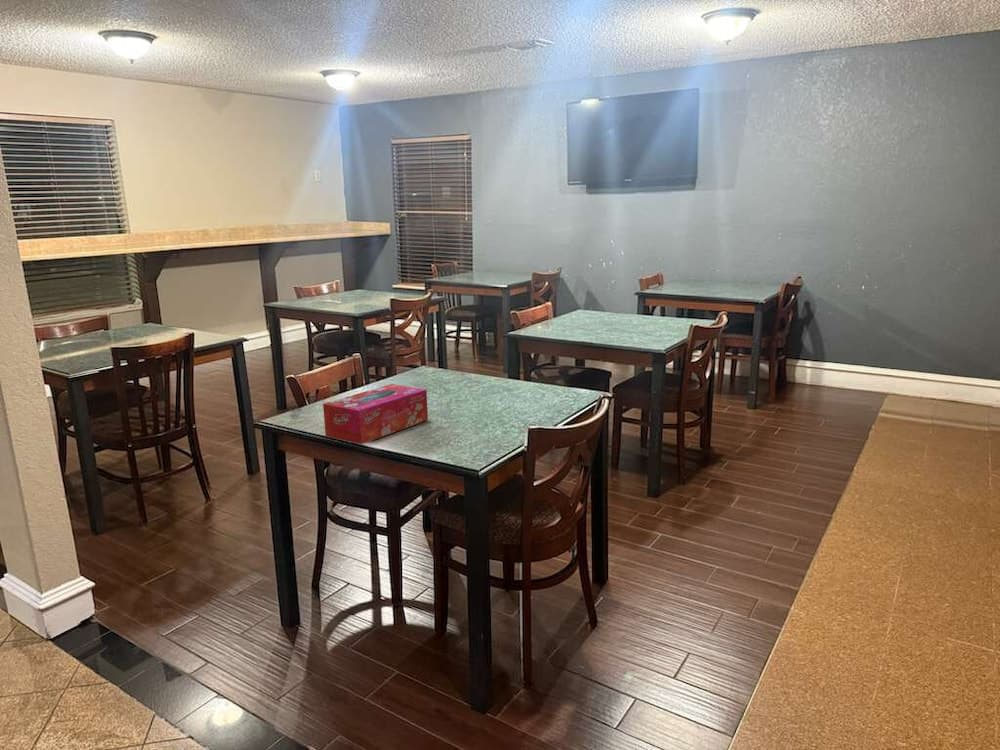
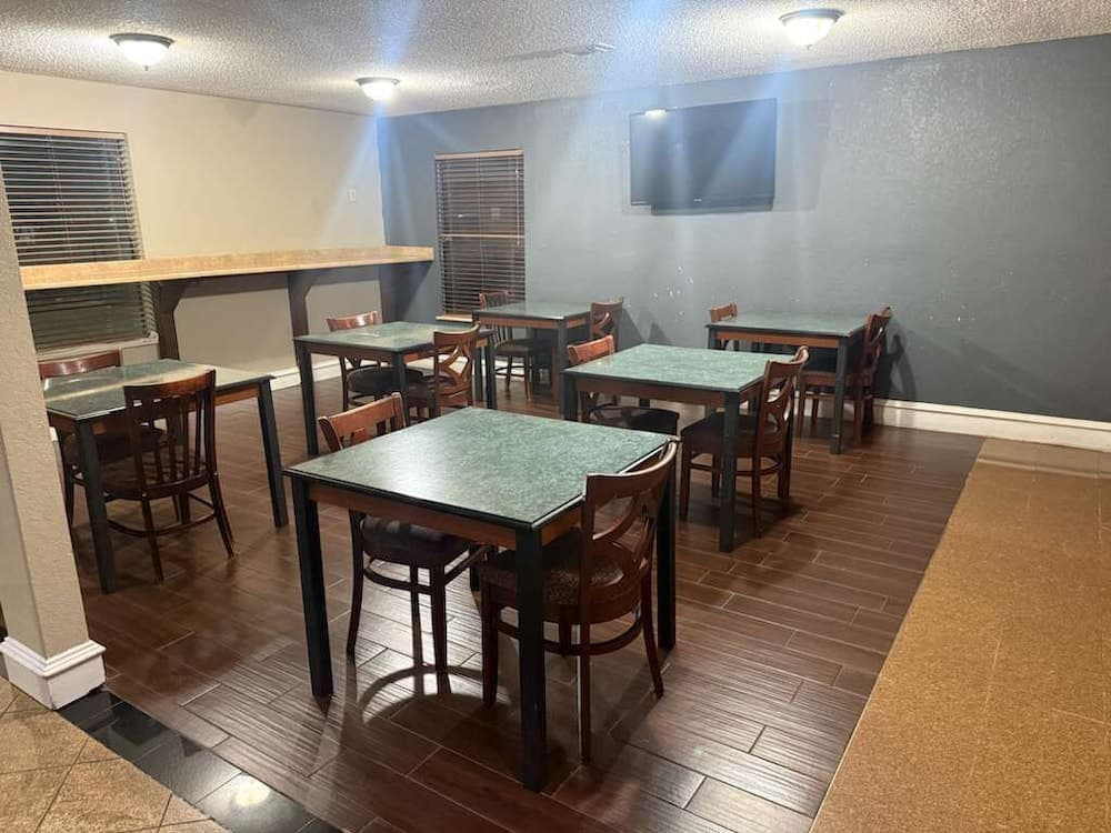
- tissue box (377, 412)
